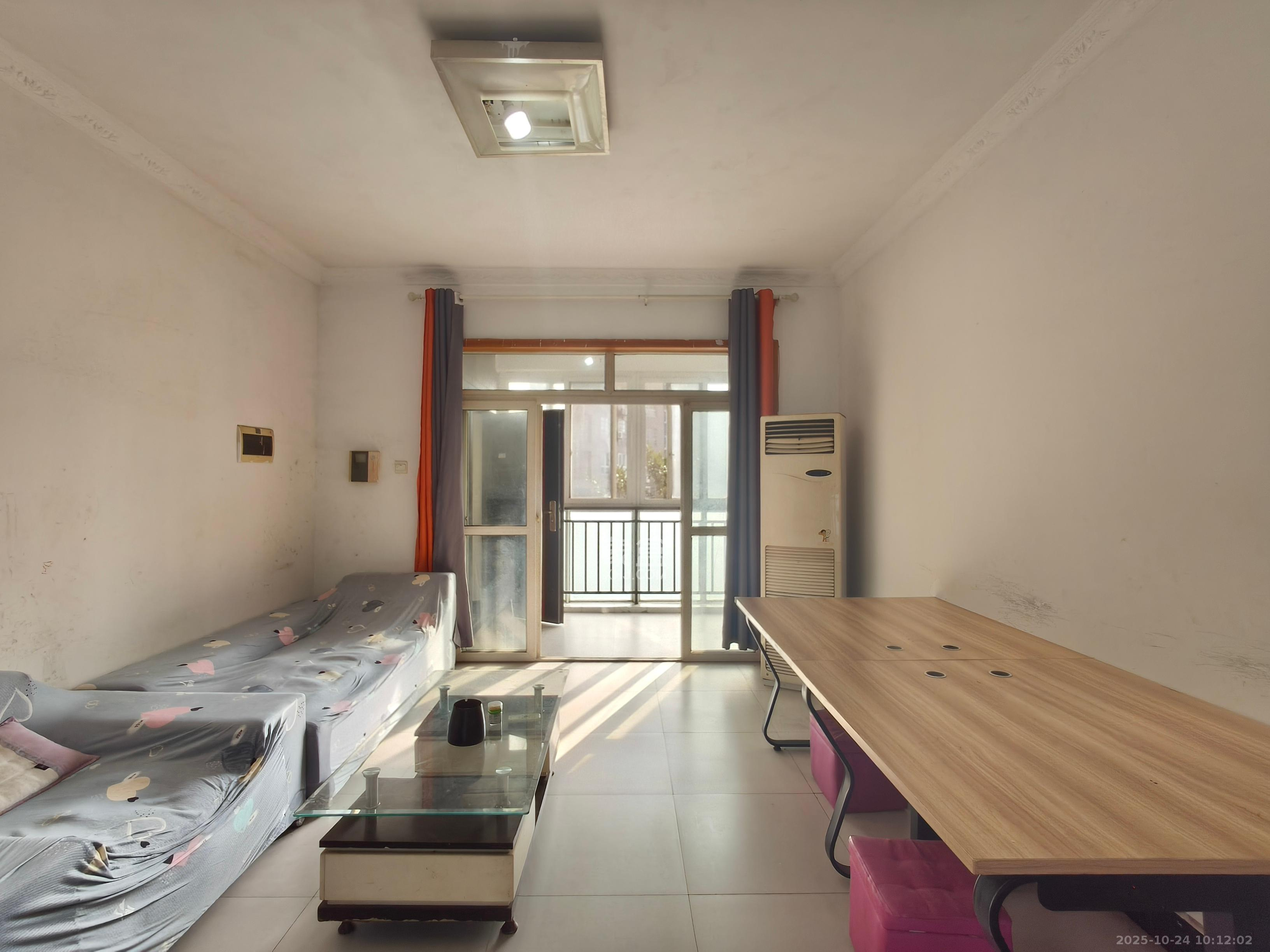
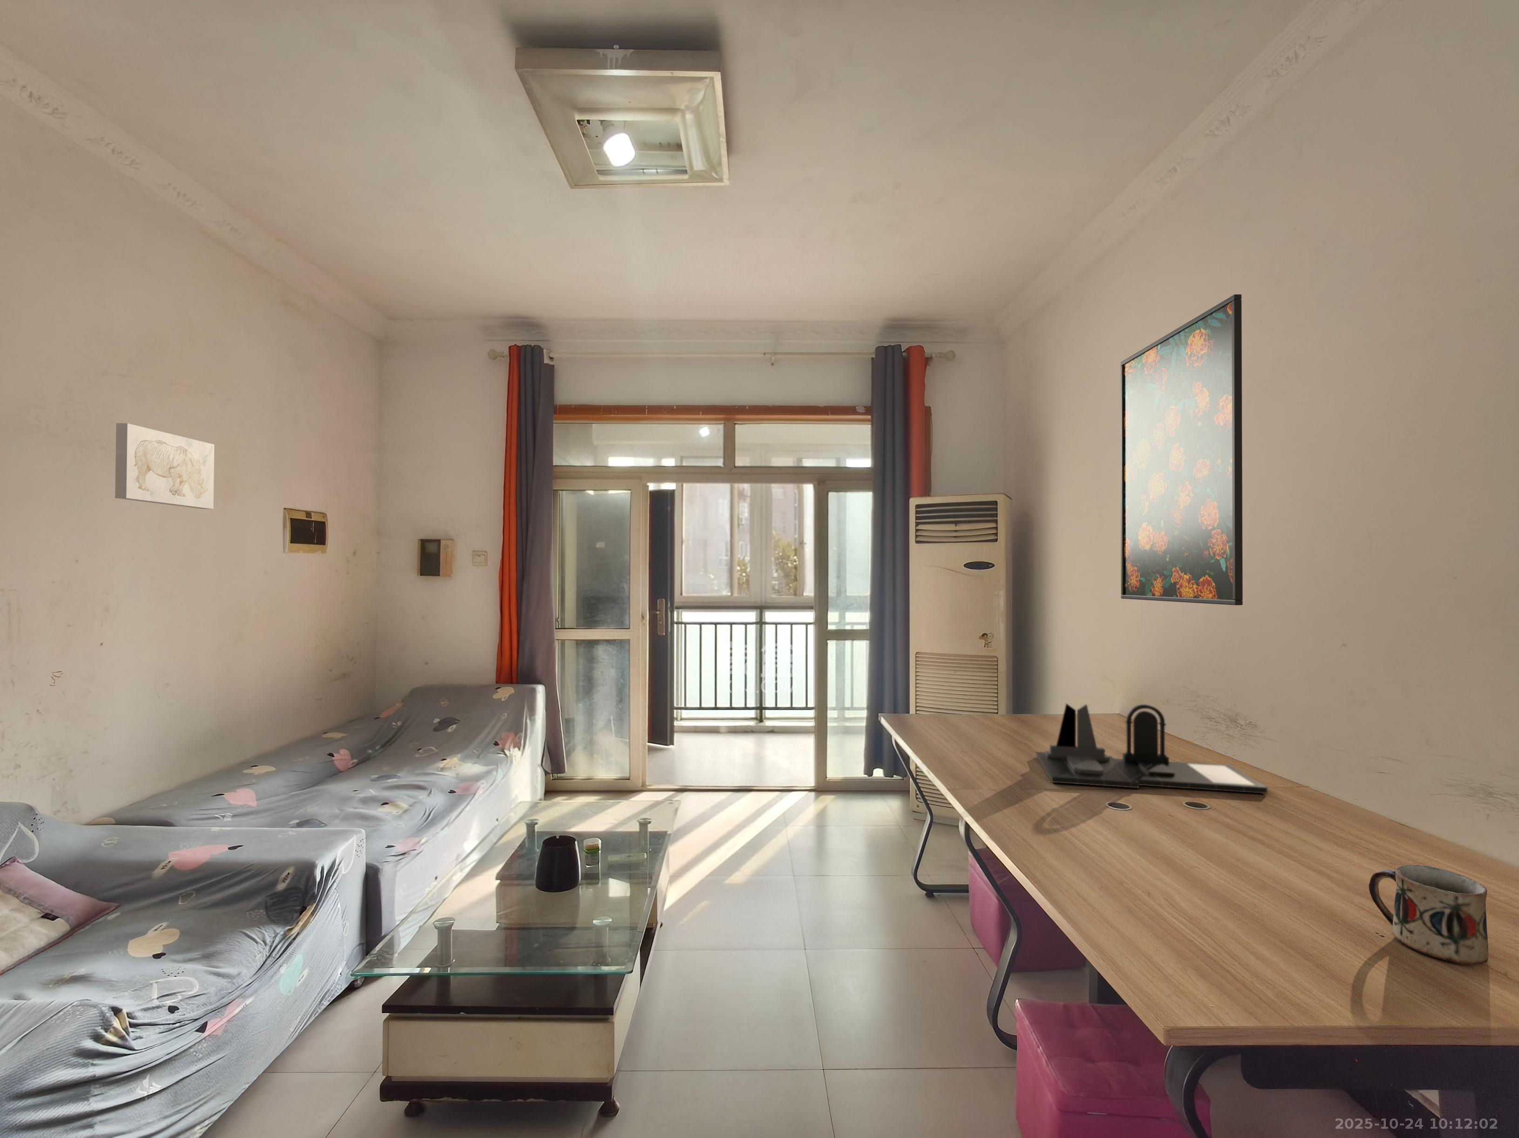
+ wall art (167, 469)
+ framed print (1173, 466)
+ desk organizer (1142, 742)
+ mug (1432, 910)
